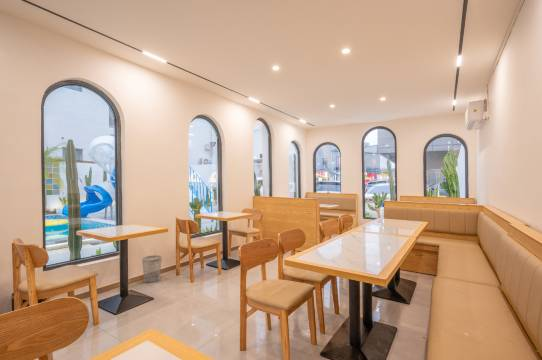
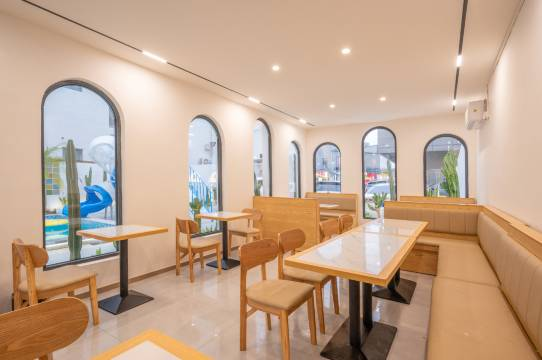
- wastebasket (152, 268)
